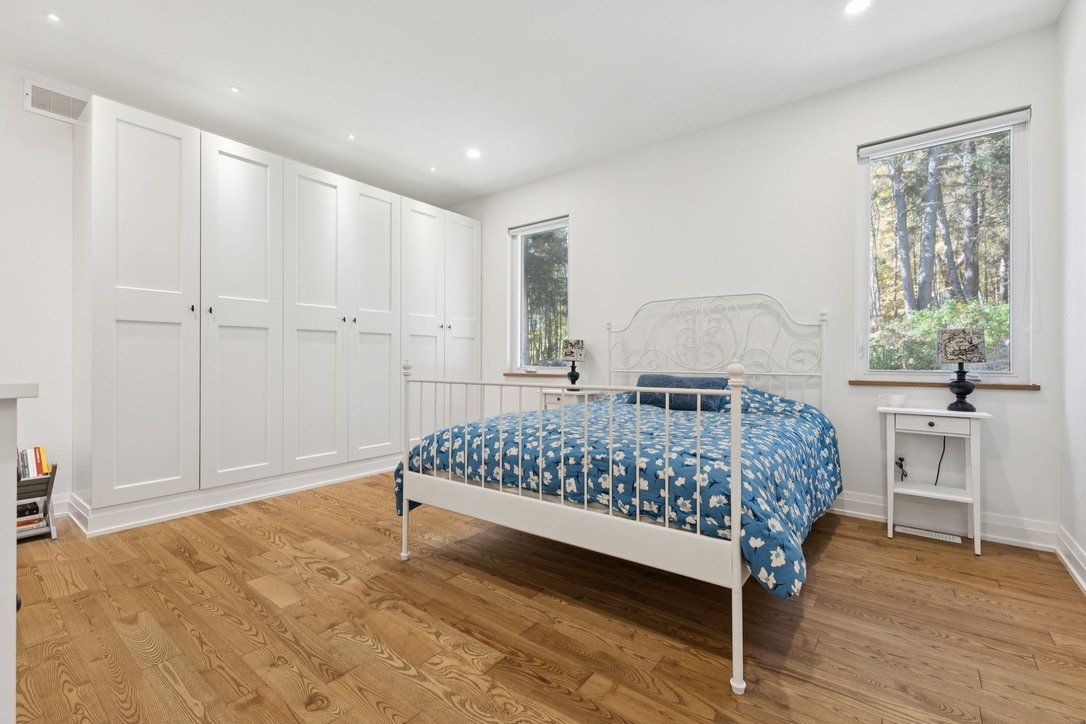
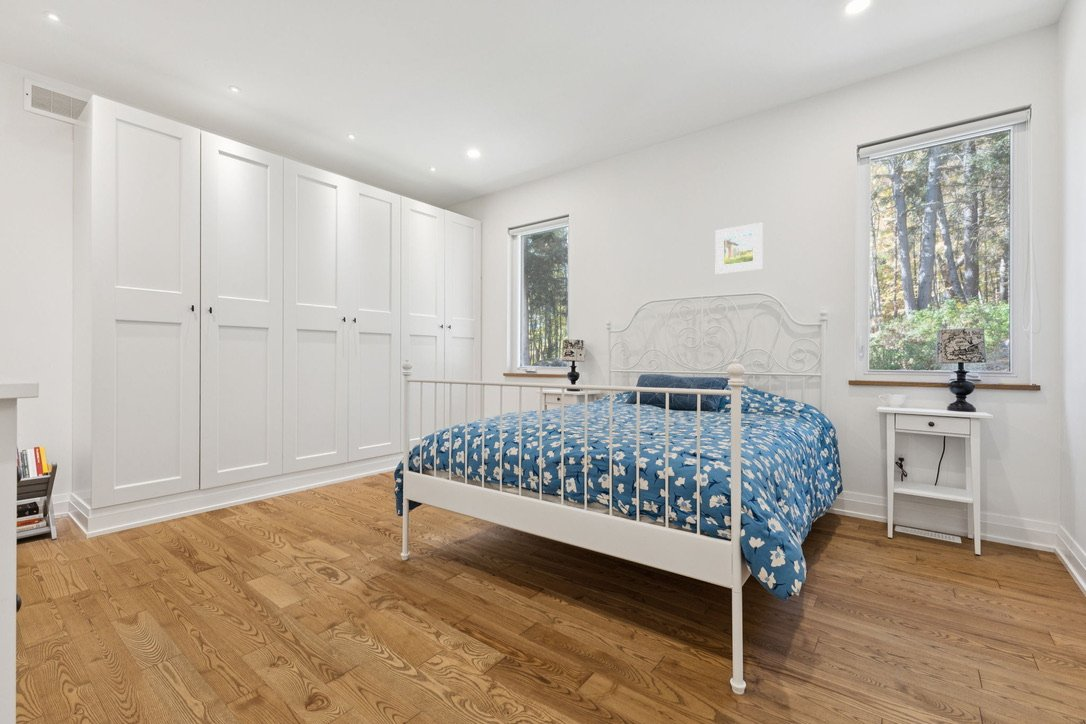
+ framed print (738, 249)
